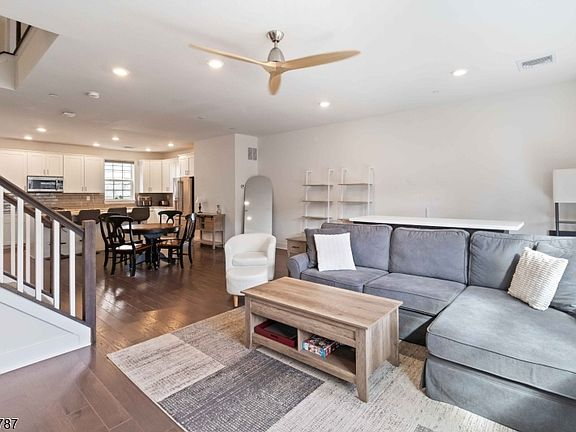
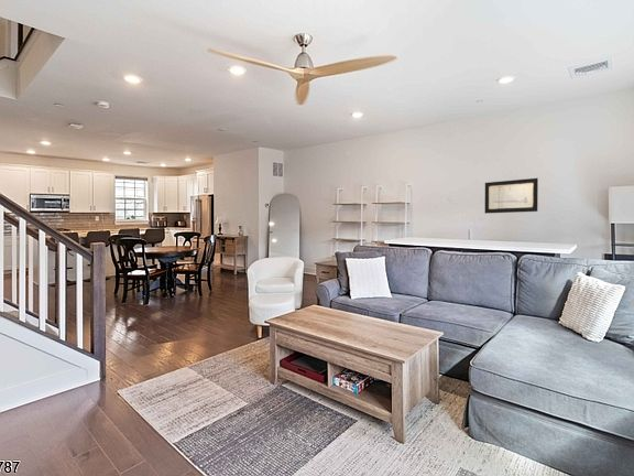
+ wall art (510, 196)
